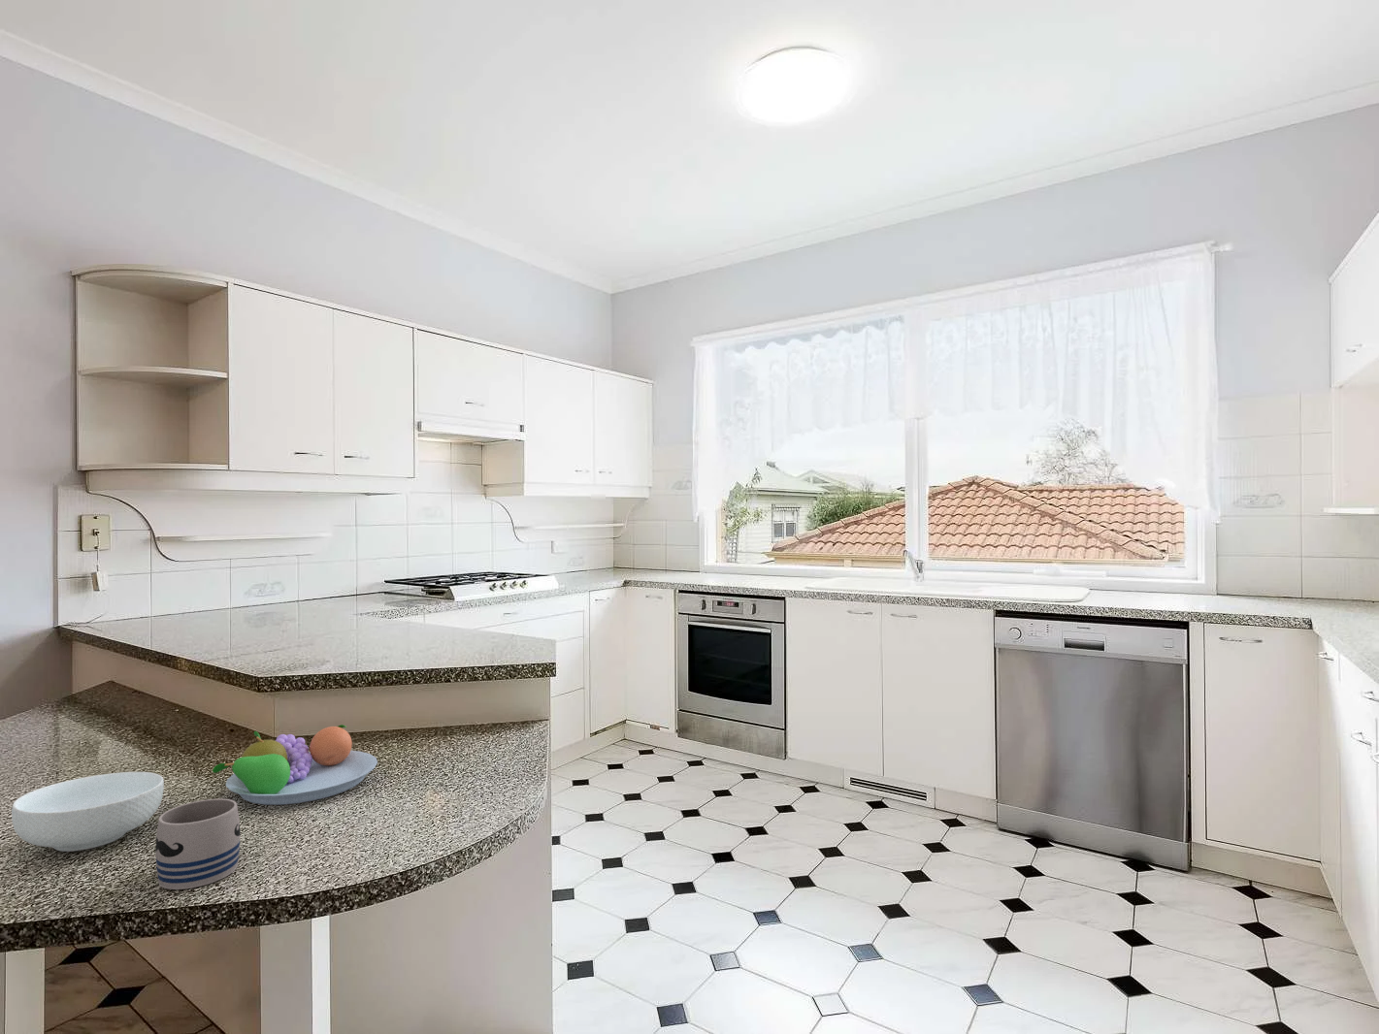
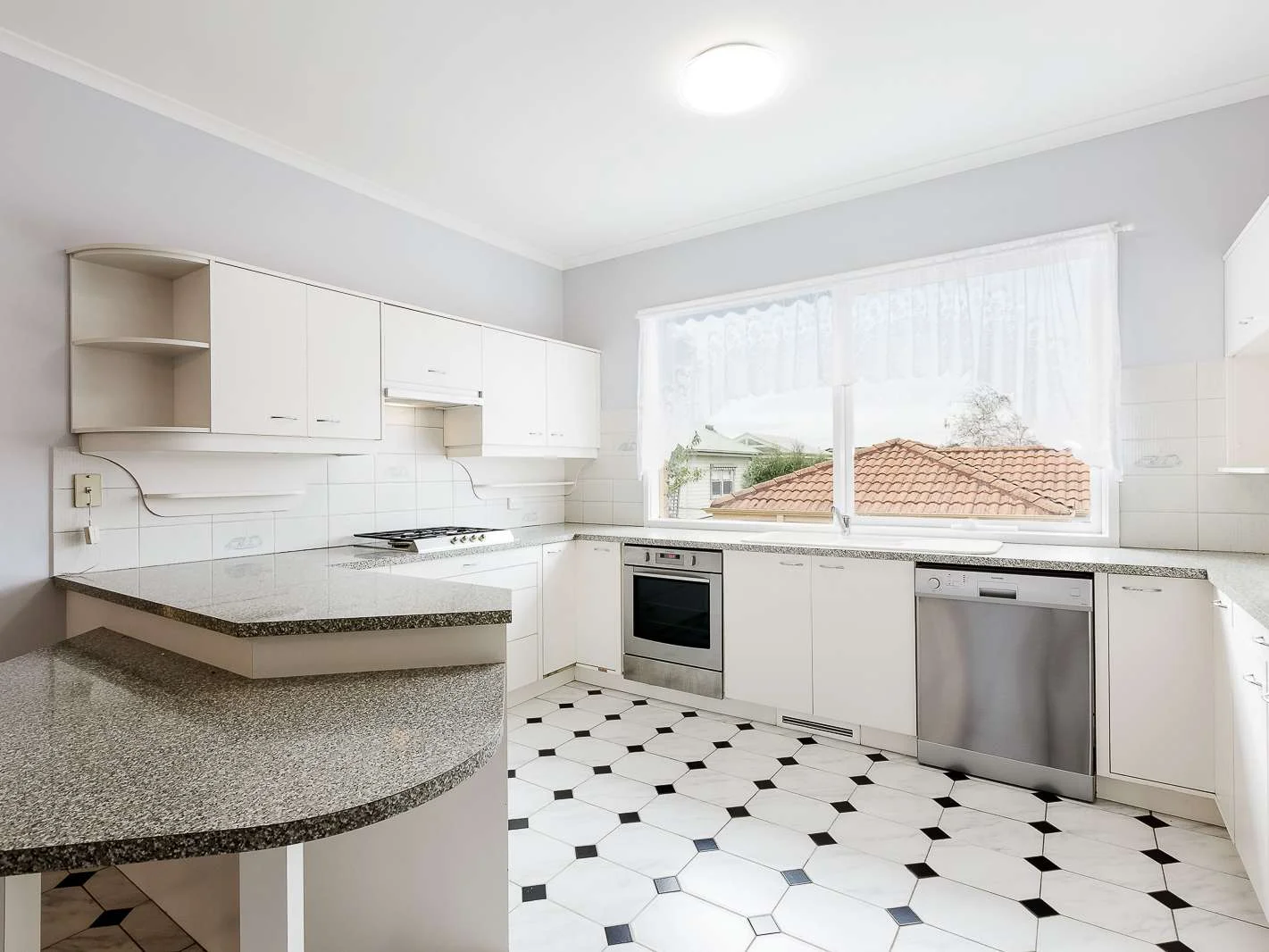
- mug (195, 838)
- cereal bowl (91, 814)
- fruit bowl (298, 758)
